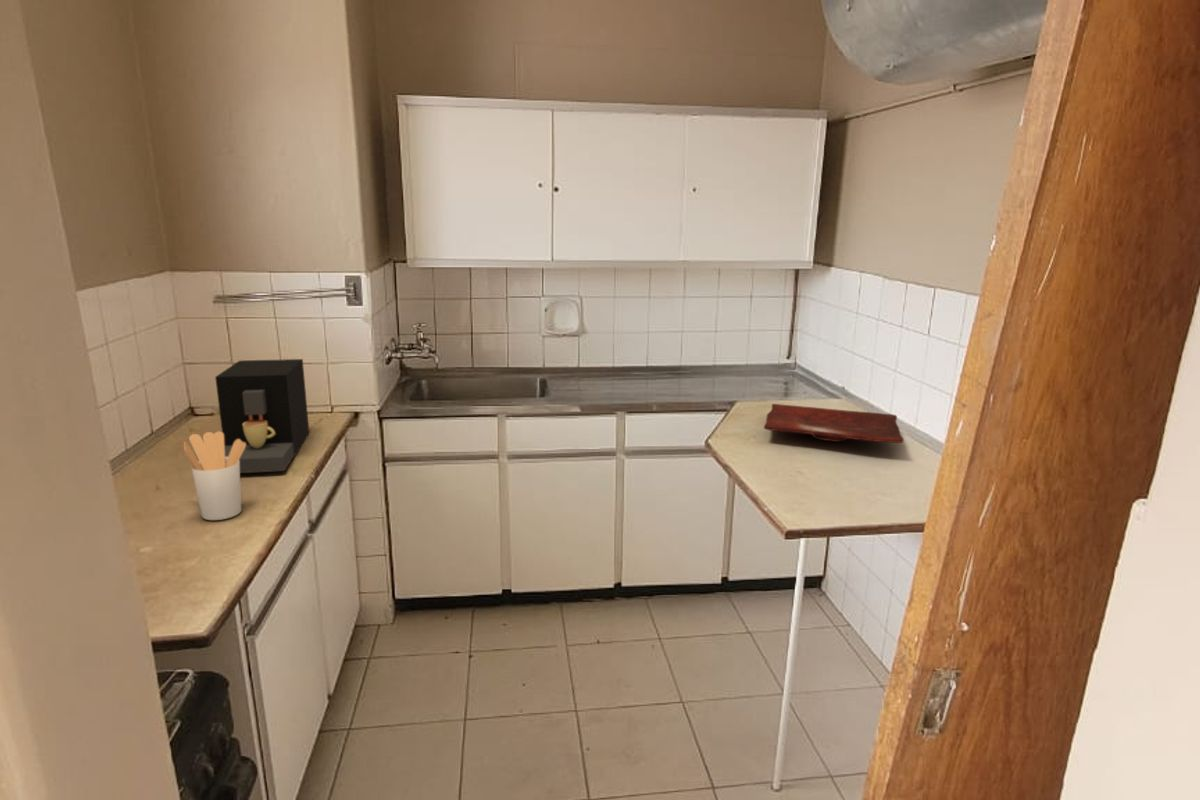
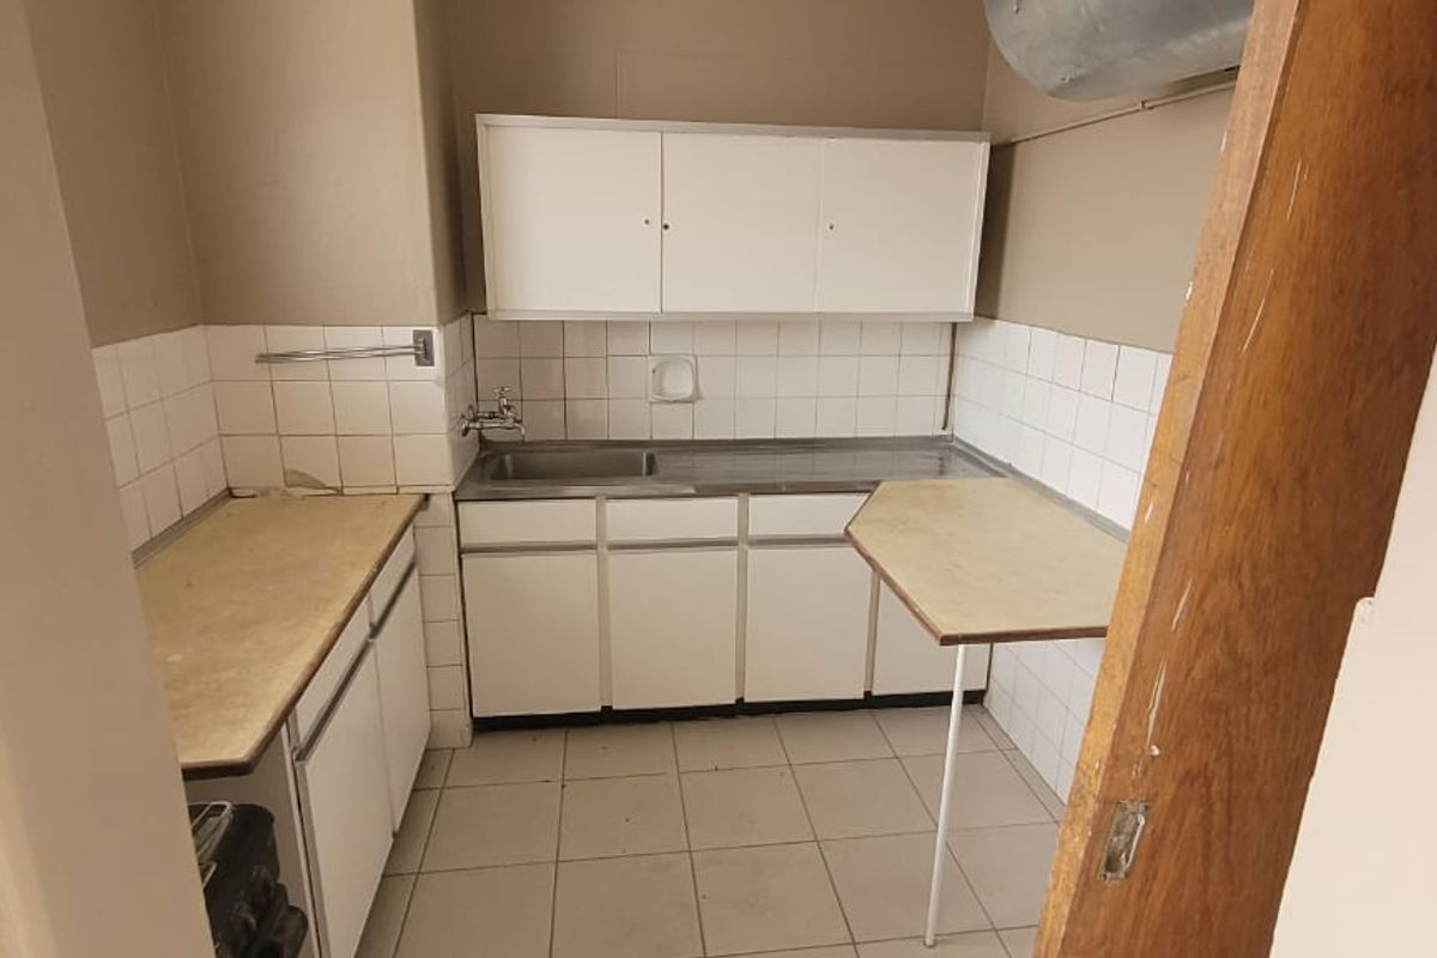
- cutting board (831, 428)
- coffee maker (260, 413)
- utensil holder (214, 473)
